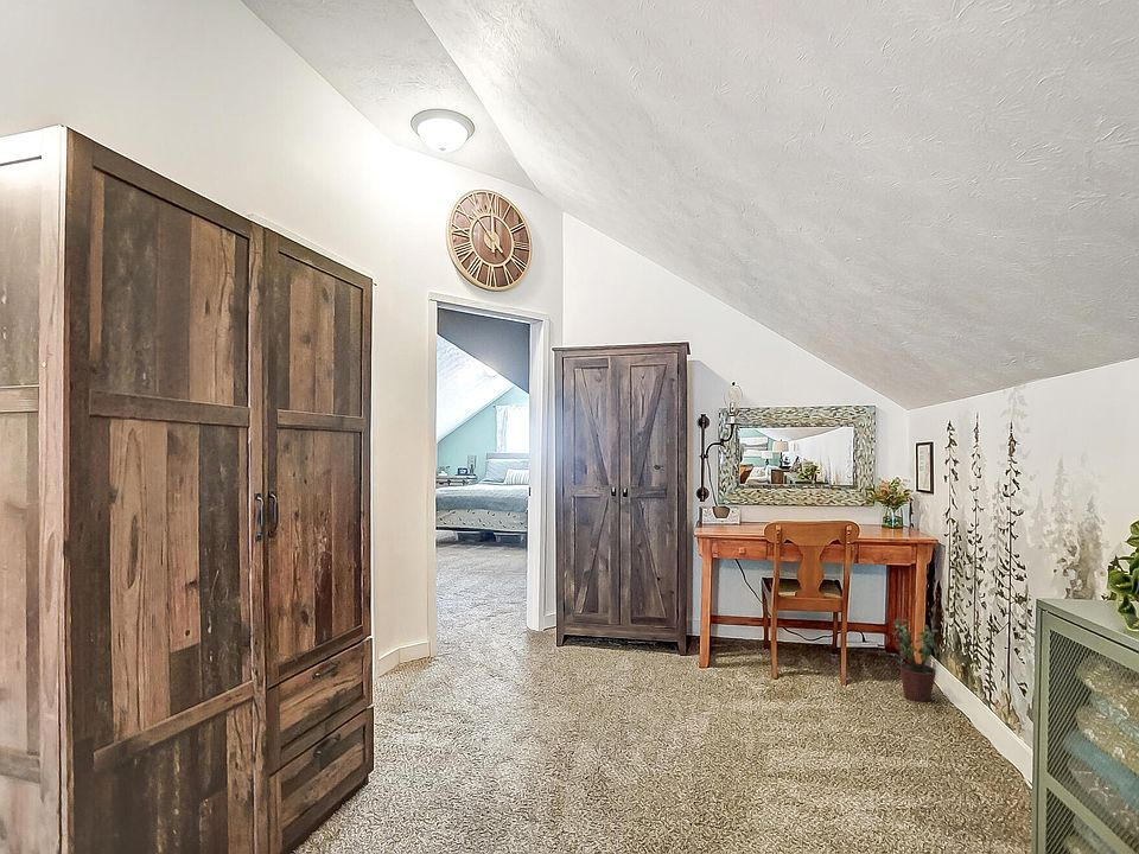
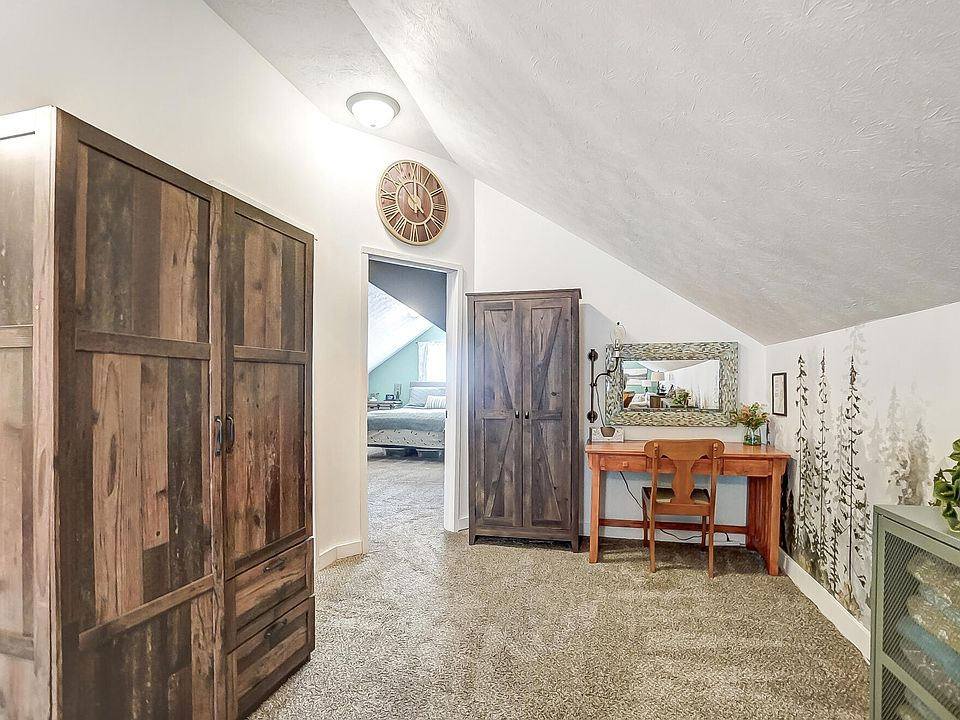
- potted plant (915, 659)
